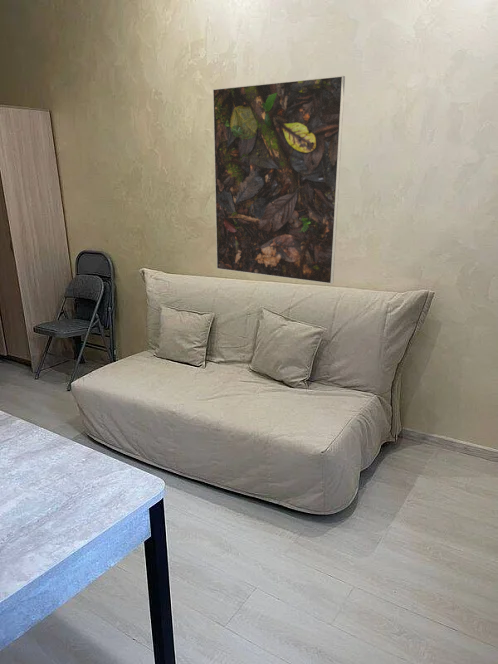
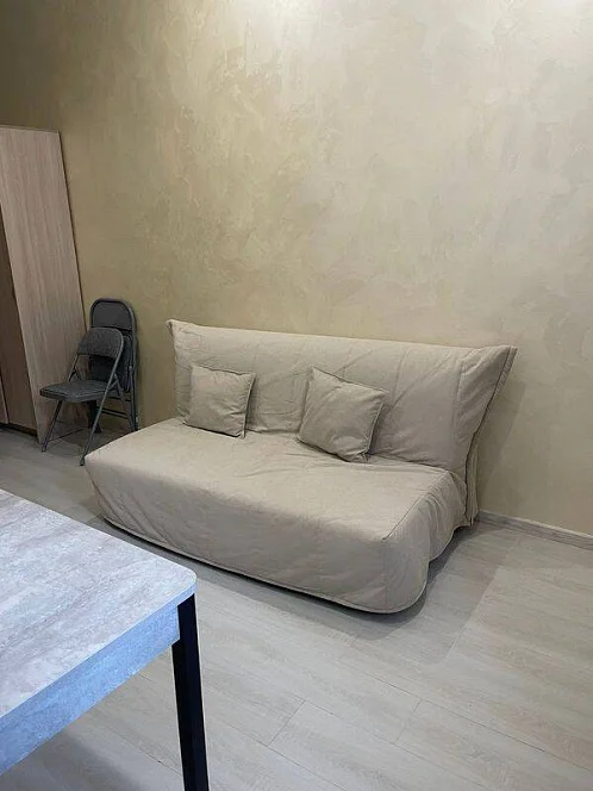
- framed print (272, 185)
